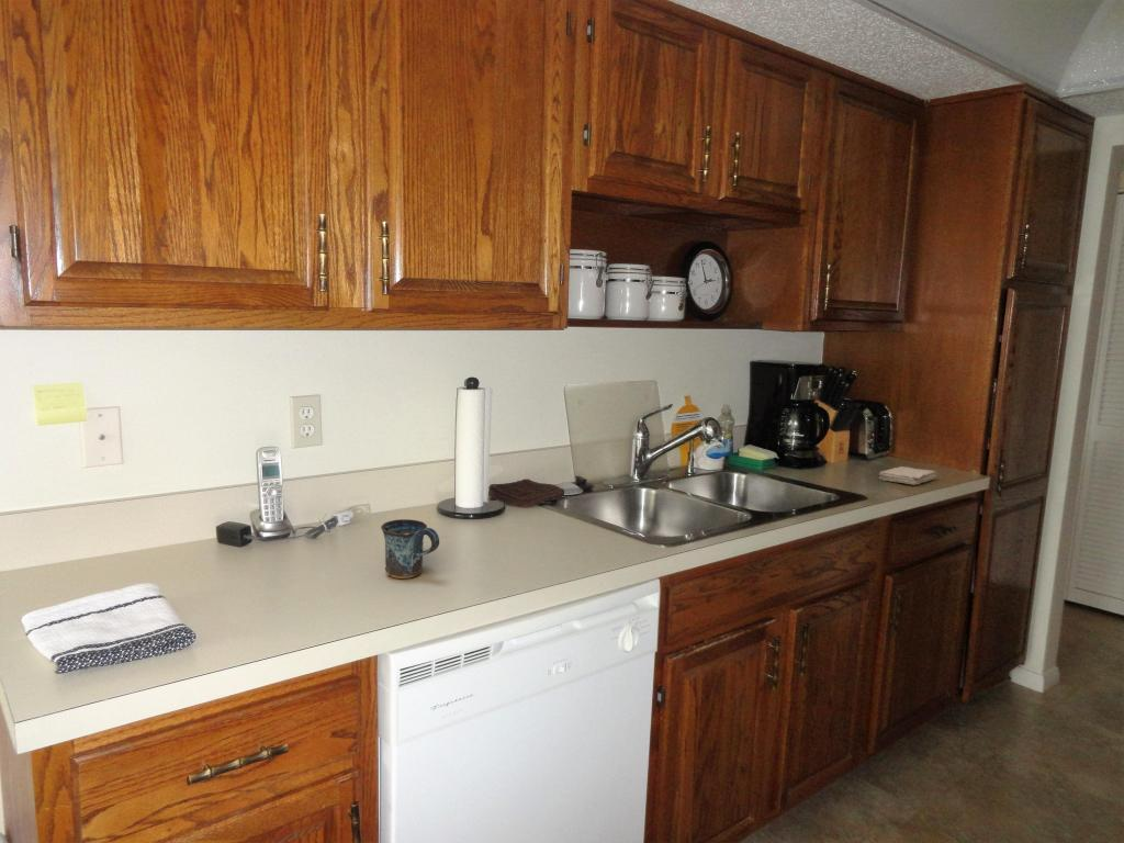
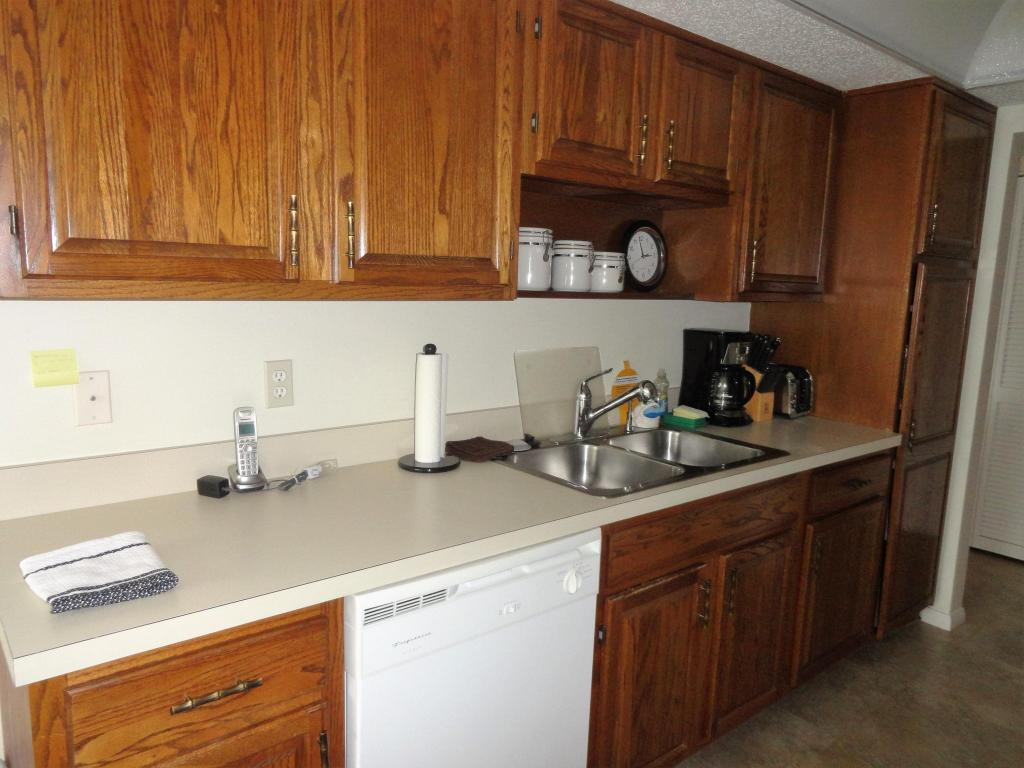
- washcloth (907, 474)
- mug (407, 551)
